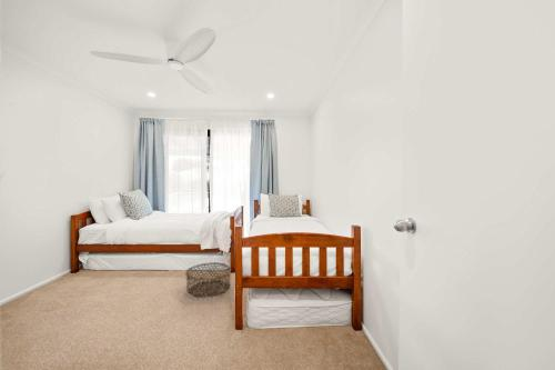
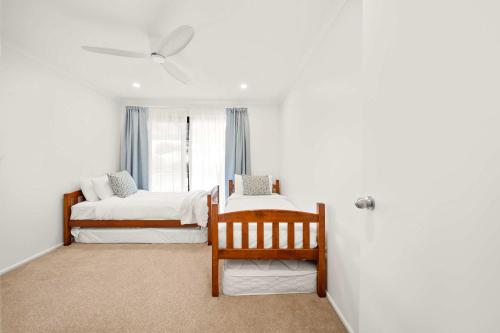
- basket (209, 278)
